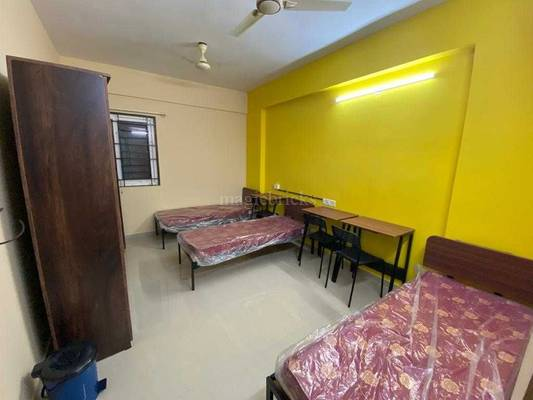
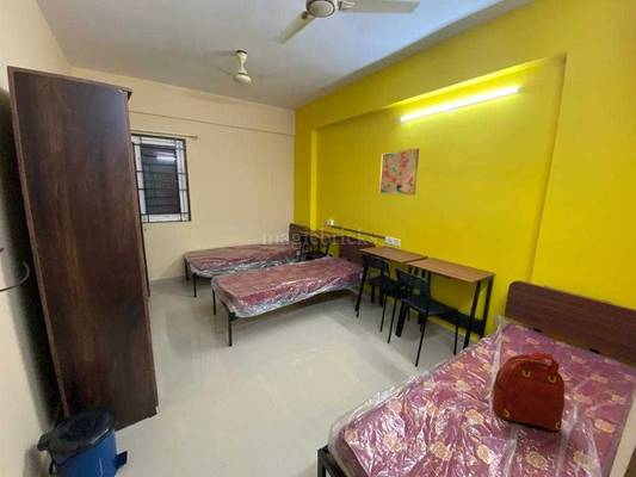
+ wall art (397, 173)
+ backpack (531, 382)
